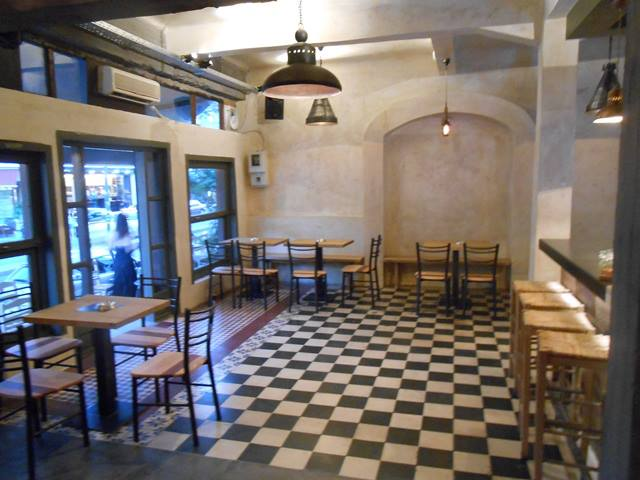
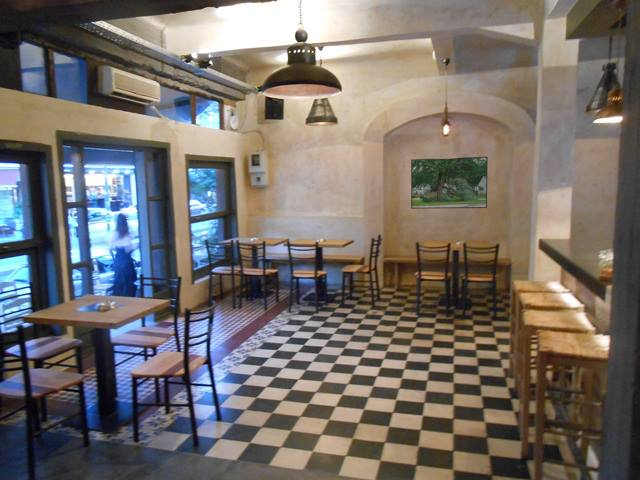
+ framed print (448, 183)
